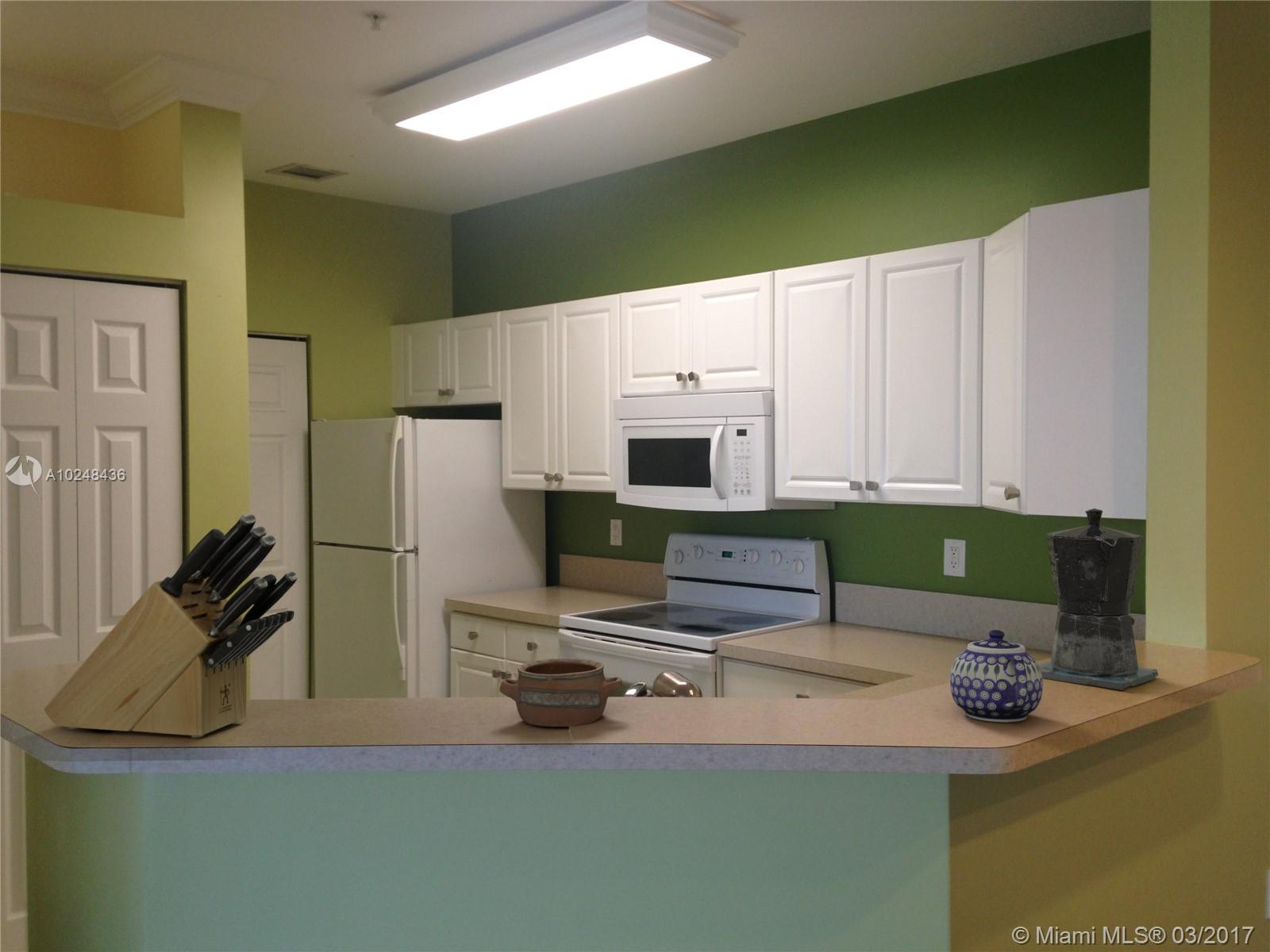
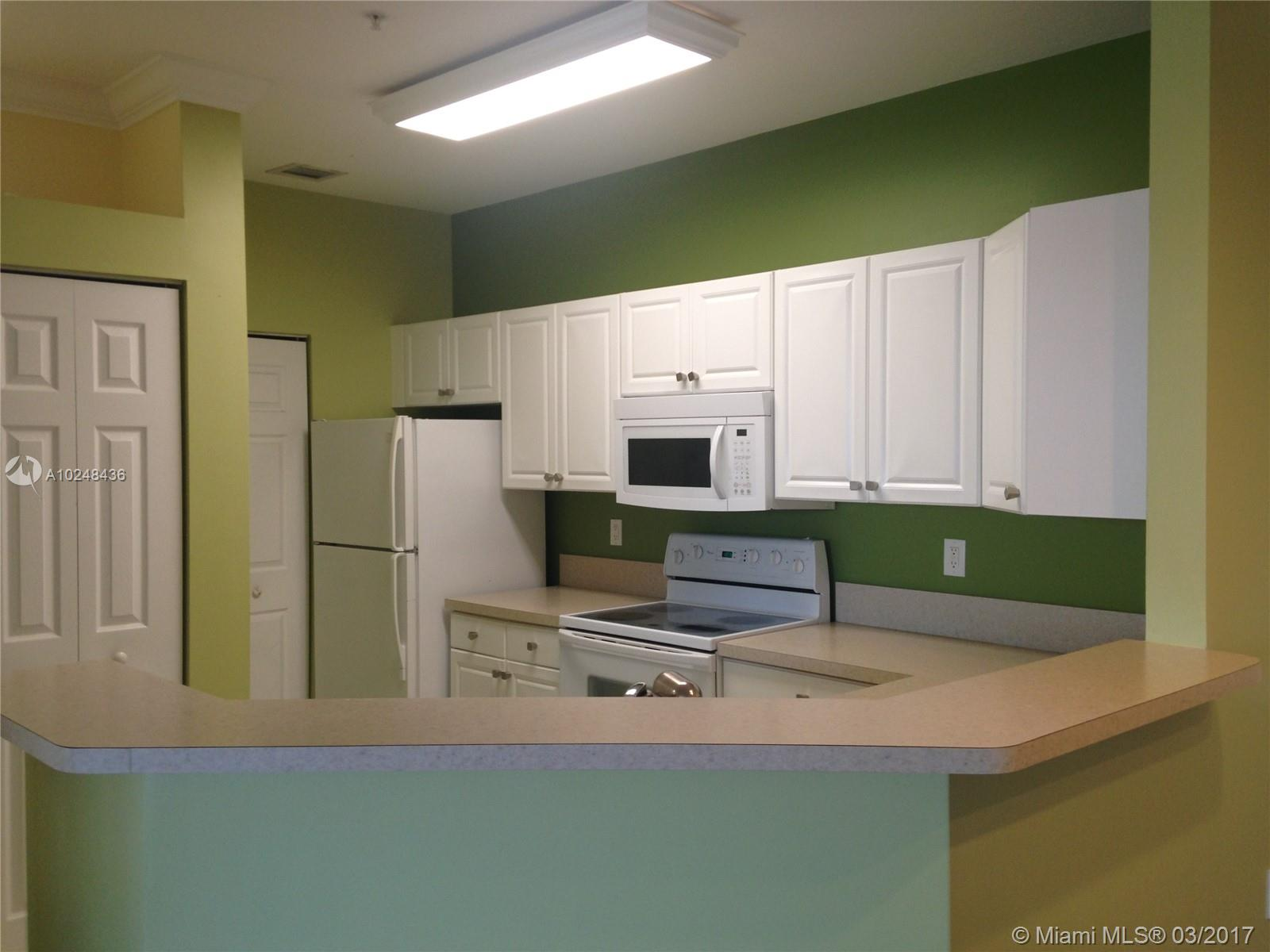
- coffee maker (1092, 592)
- teapot (995, 672)
- knife block (173, 620)
- pottery (561, 692)
